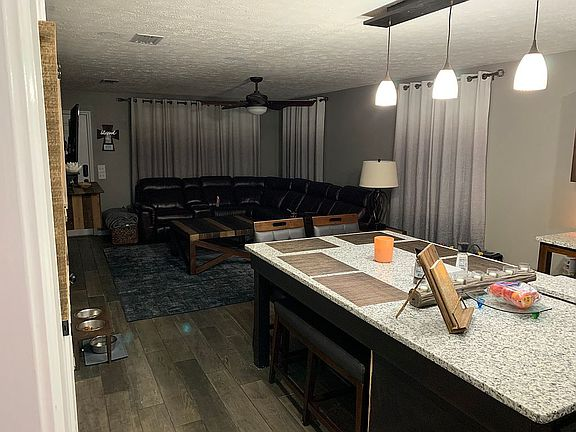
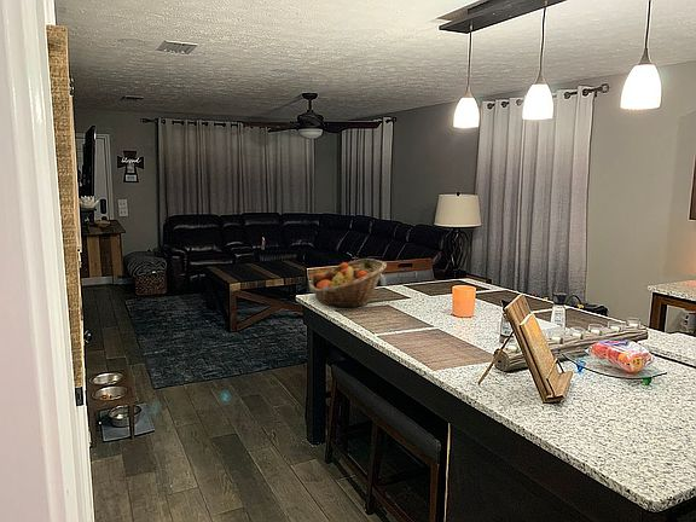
+ fruit basket (347, 280)
